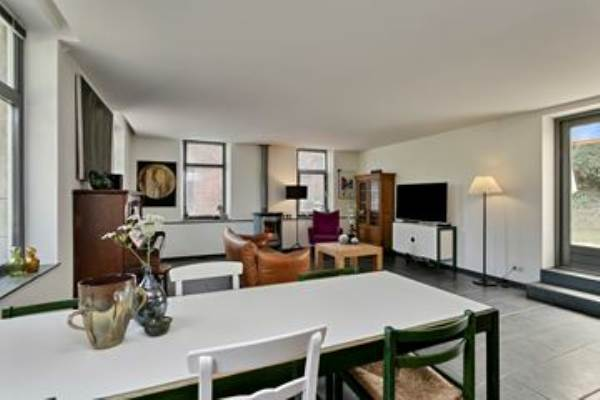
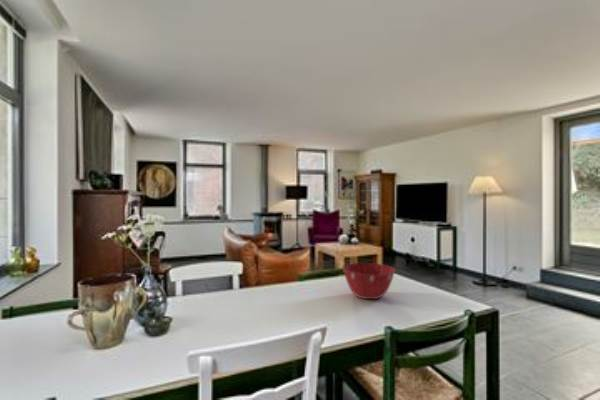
+ mixing bowl (368, 281)
